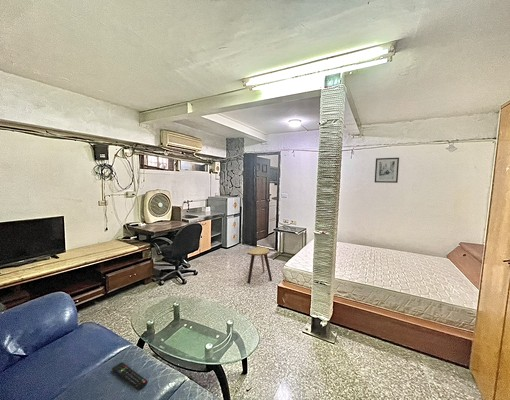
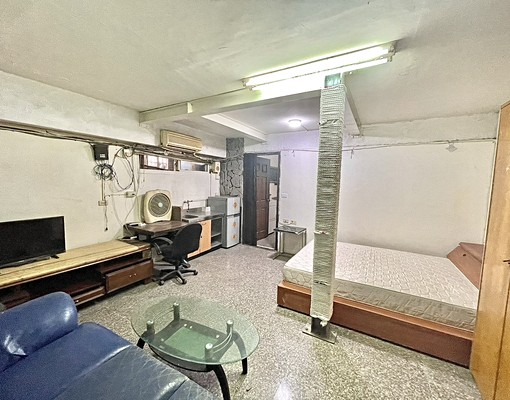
- remote control (129, 375)
- wall art (386, 170)
- stool (262, 264)
